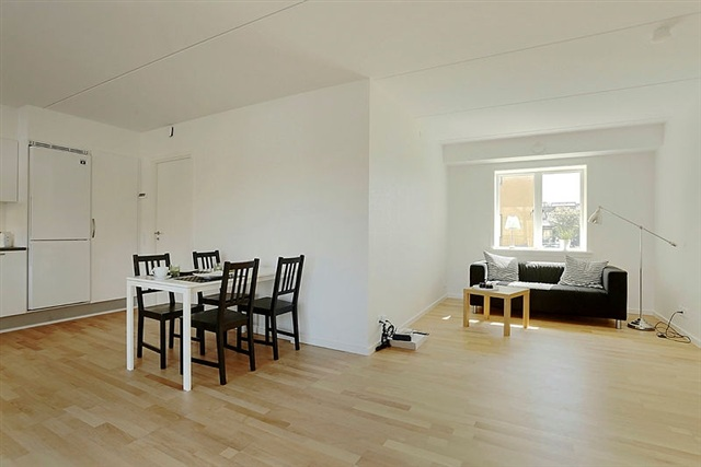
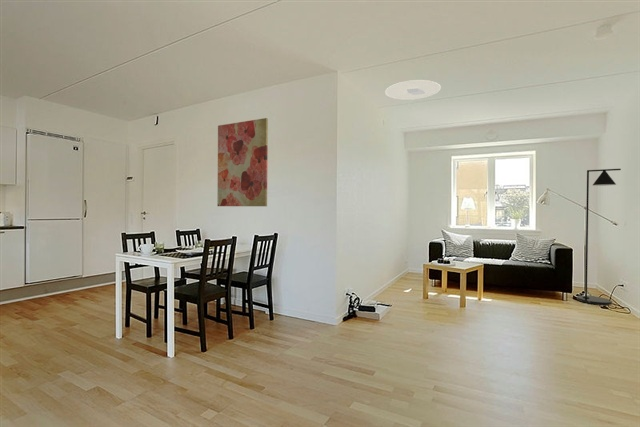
+ floor lamp (587, 235)
+ ceiling light (412, 88)
+ wall art (241, 164)
